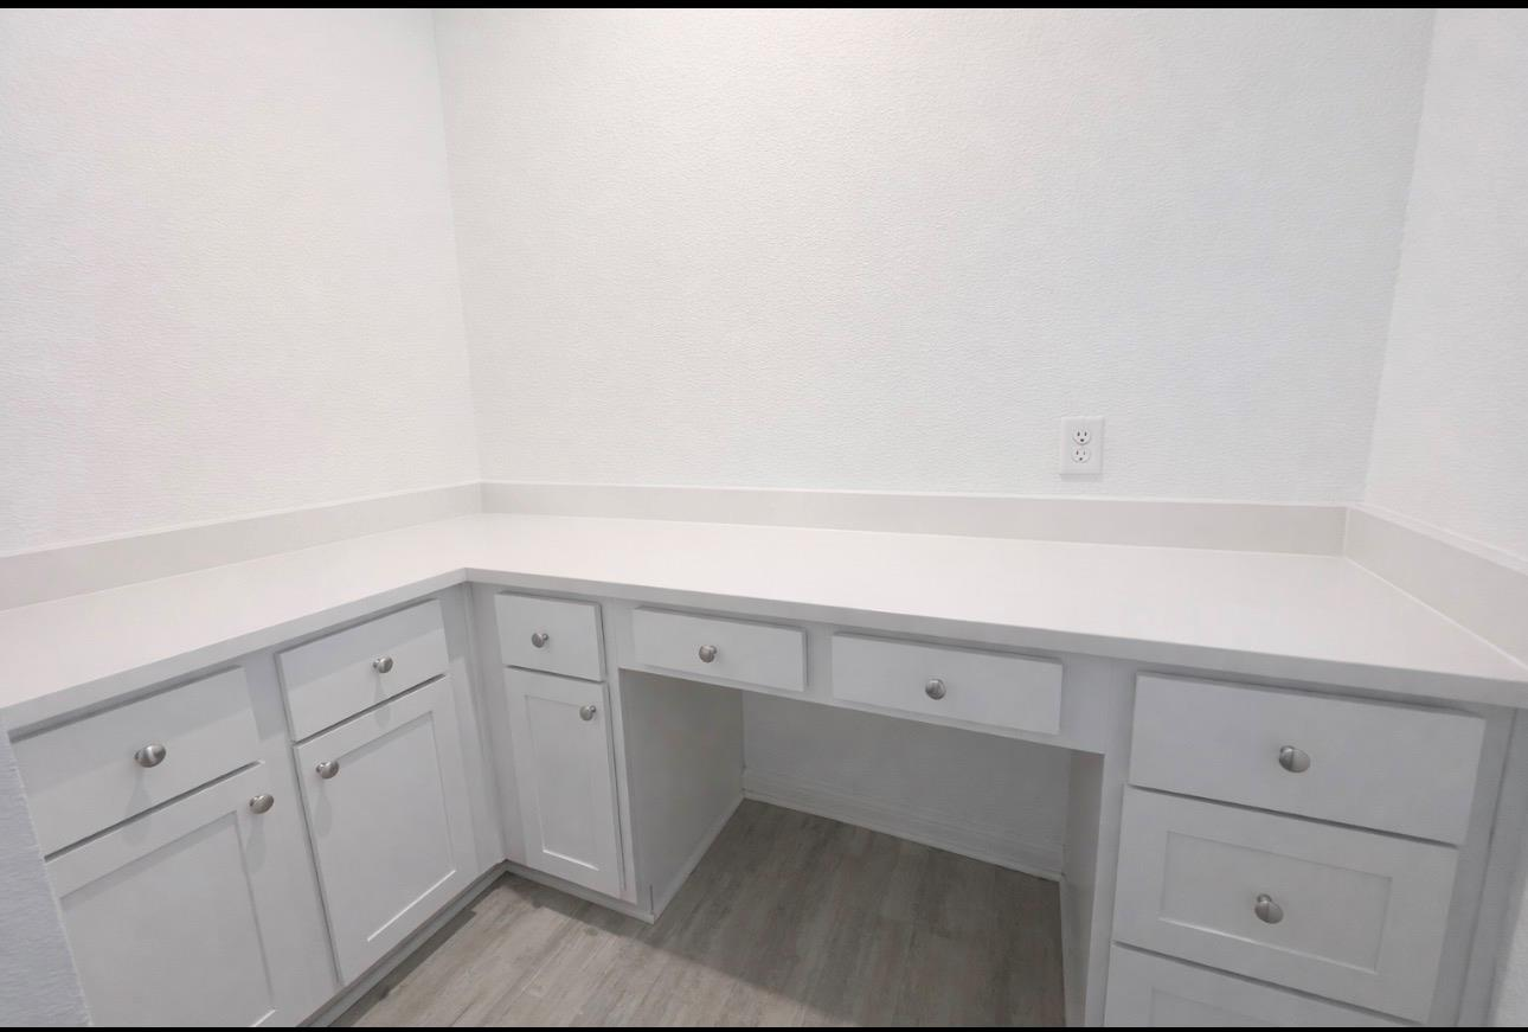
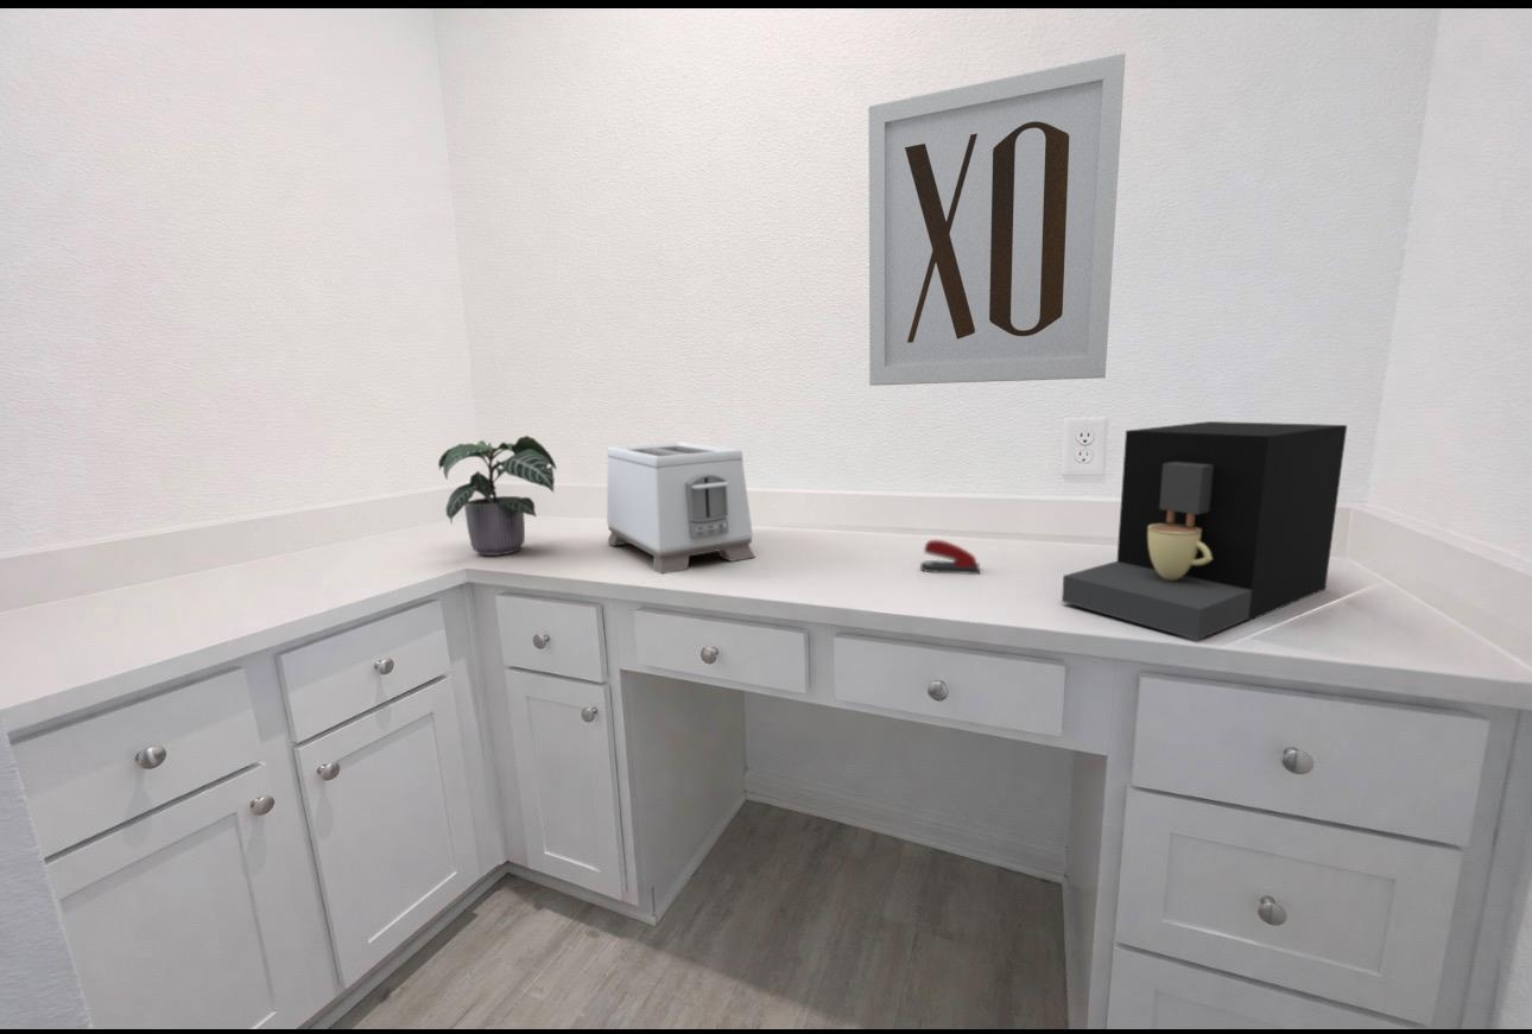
+ coffee maker (1202, 515)
+ toaster (676, 500)
+ stapler (949, 556)
+ potted plant (498, 496)
+ wall art (983, 237)
